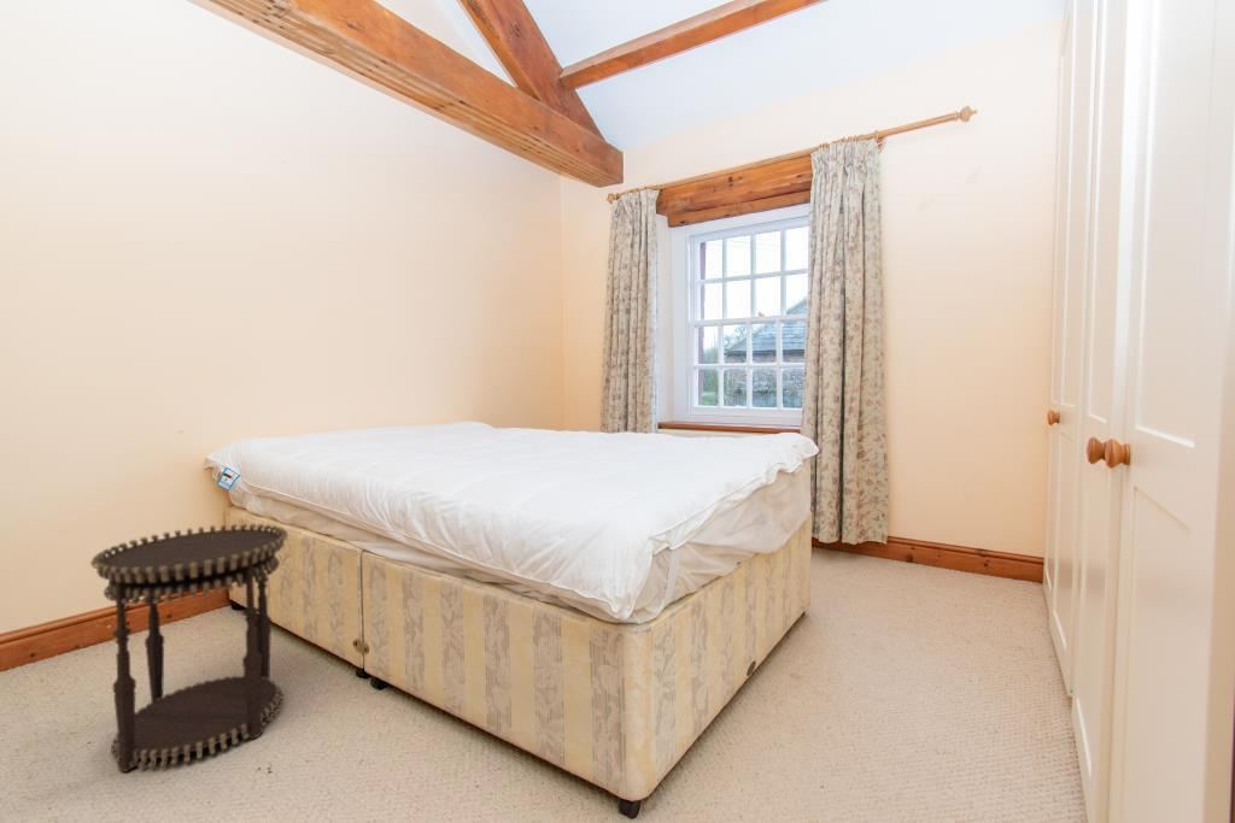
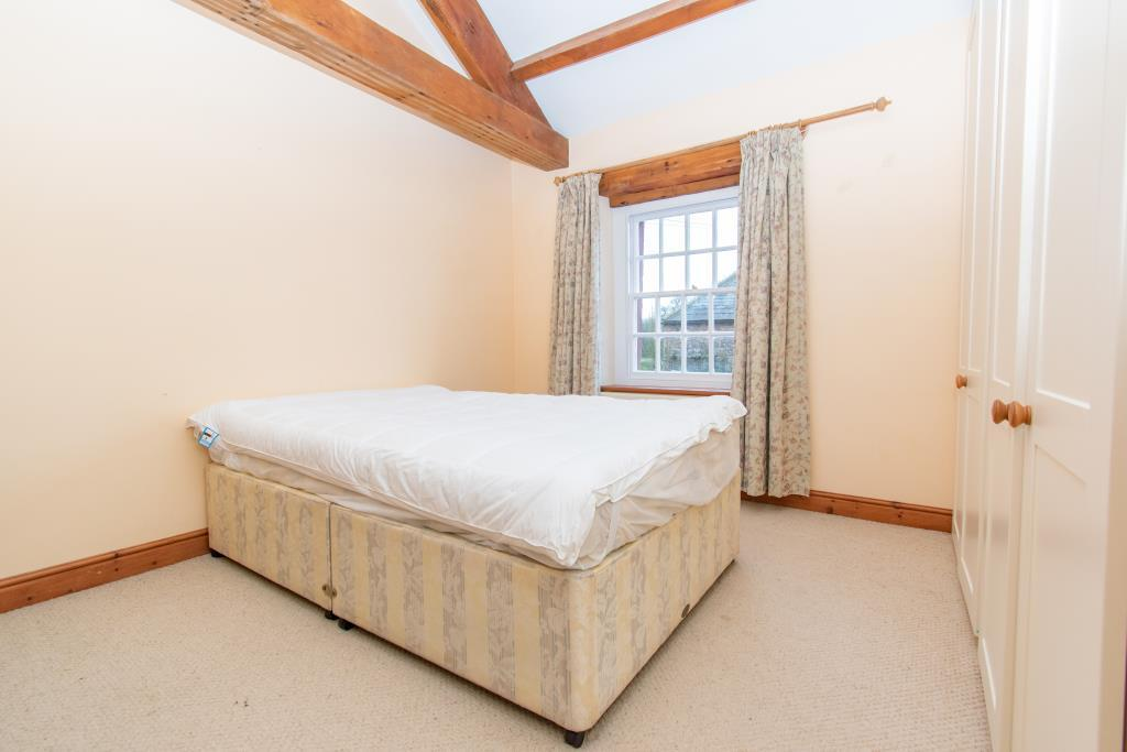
- side table (195, 598)
